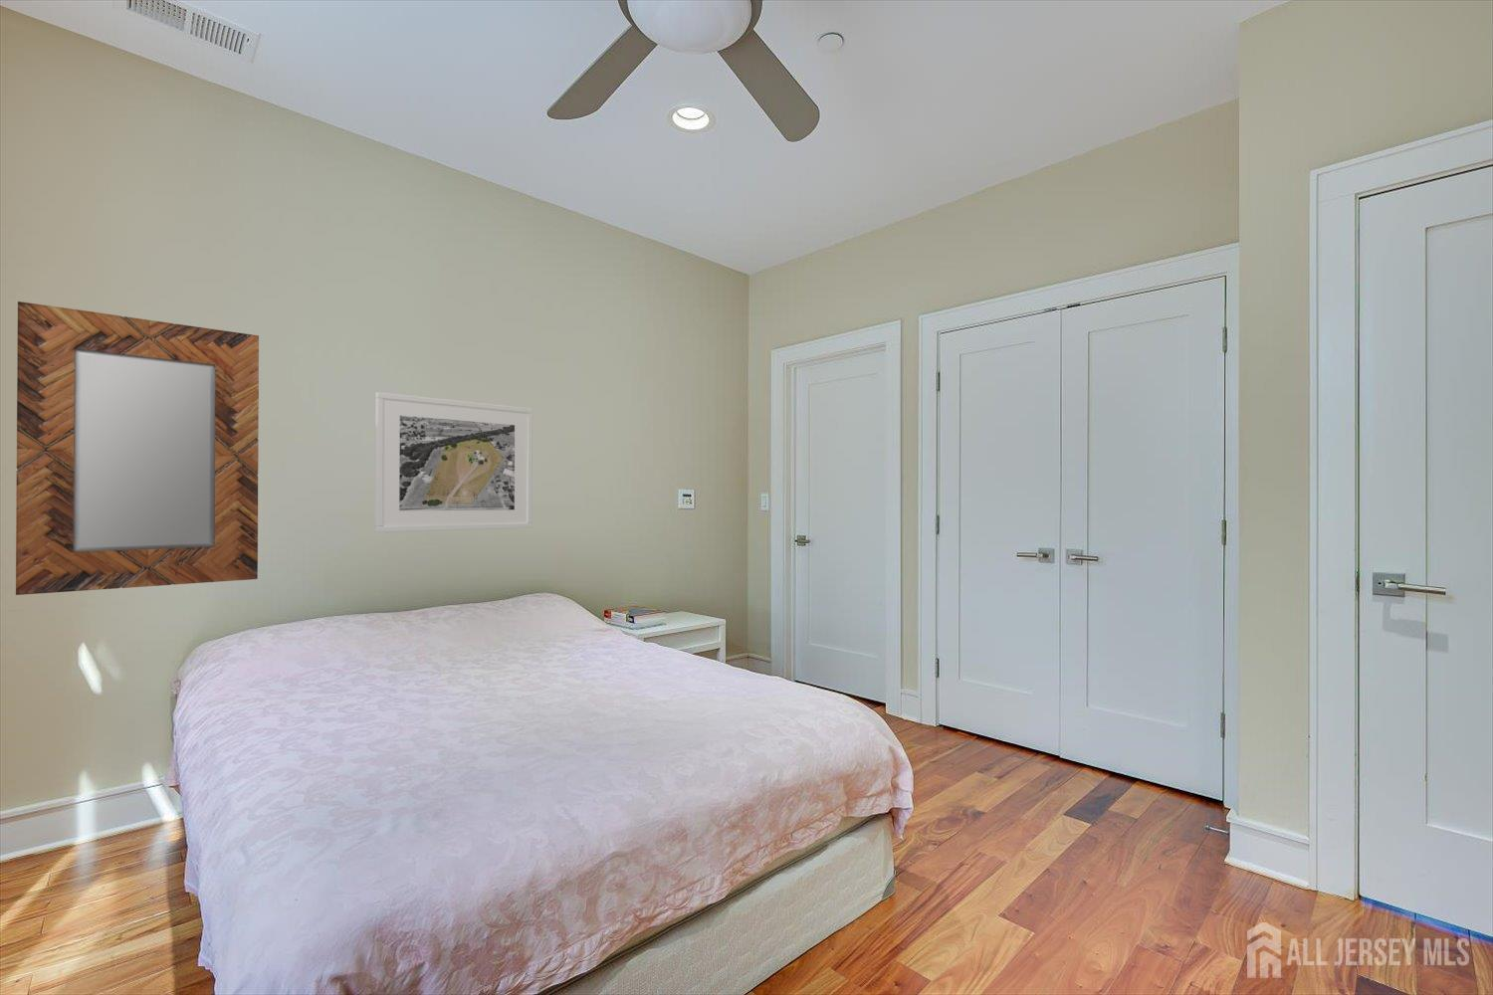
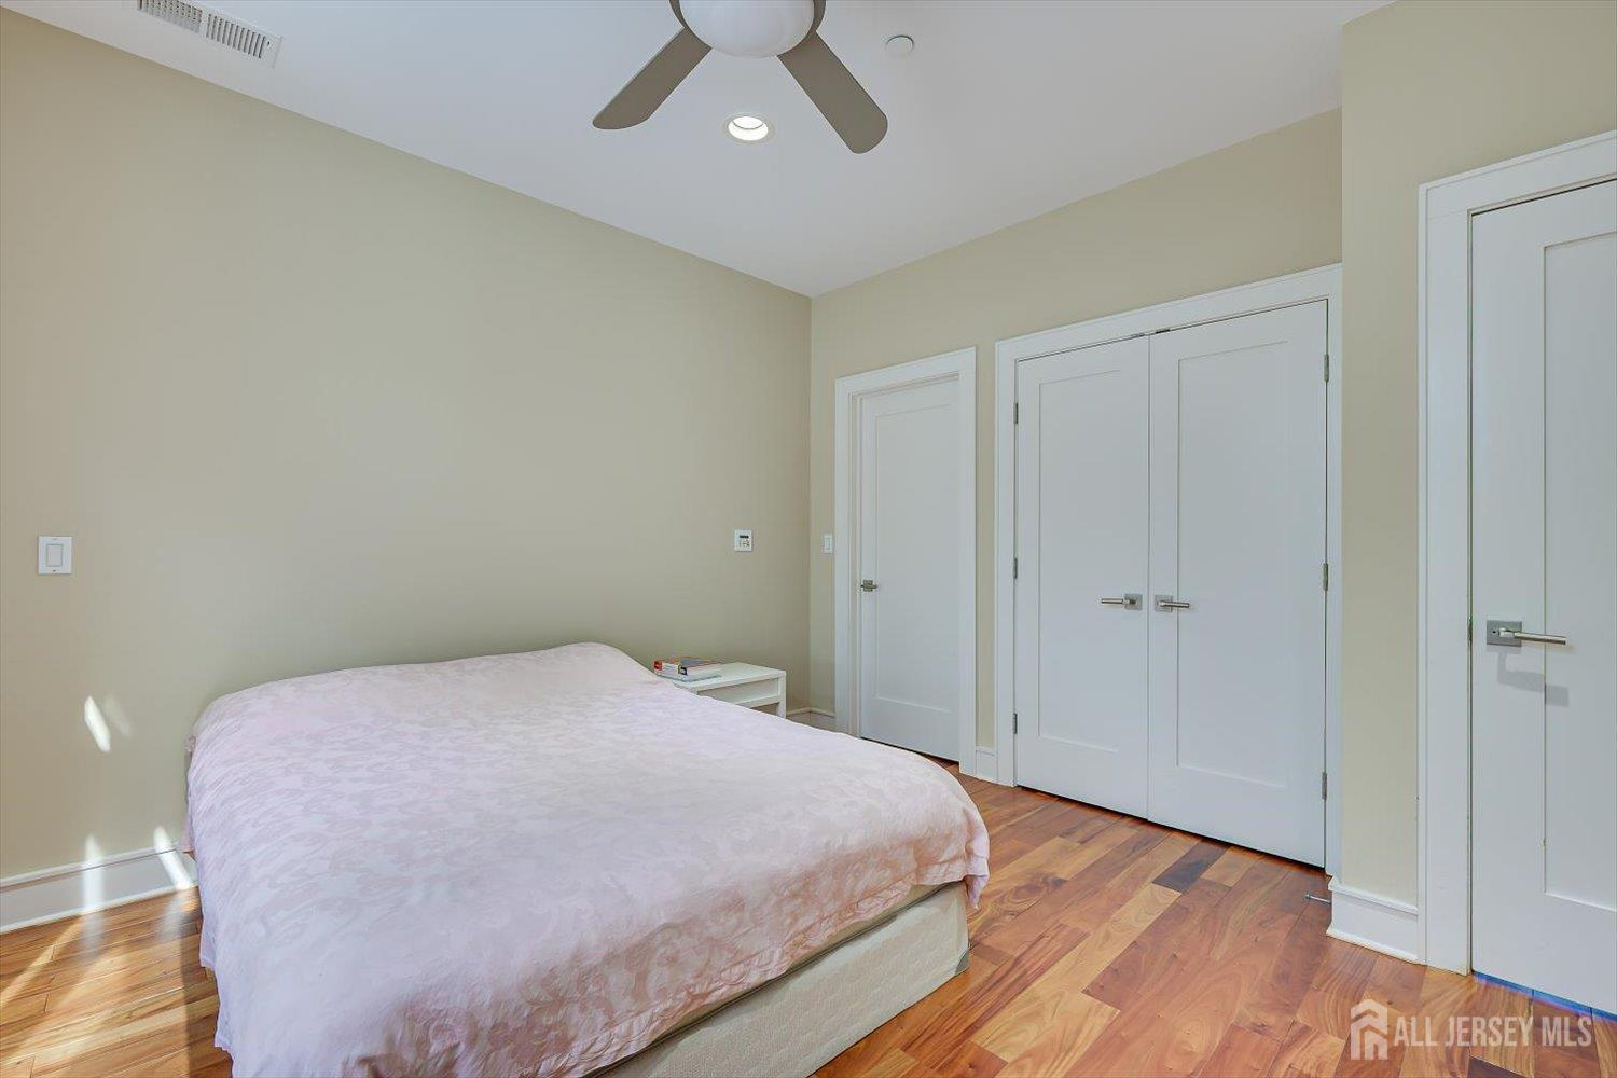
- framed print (460, 464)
- home mirror (149, 453)
